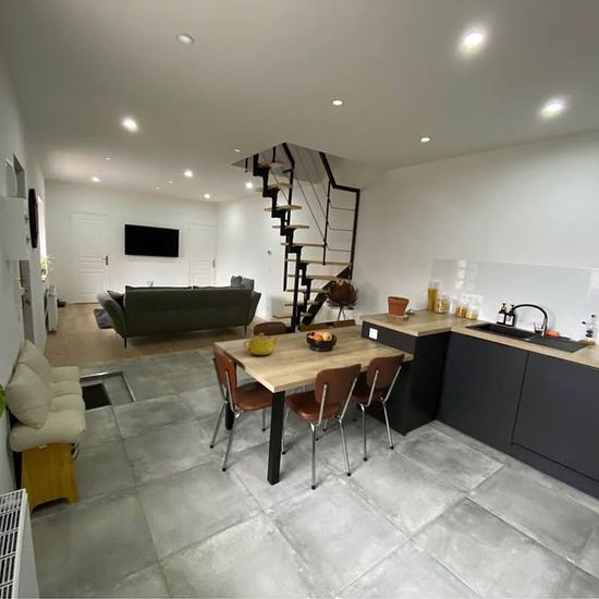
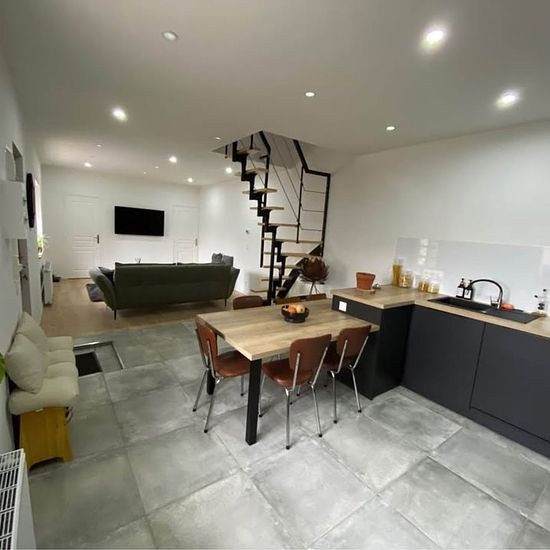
- teapot (261, 343)
